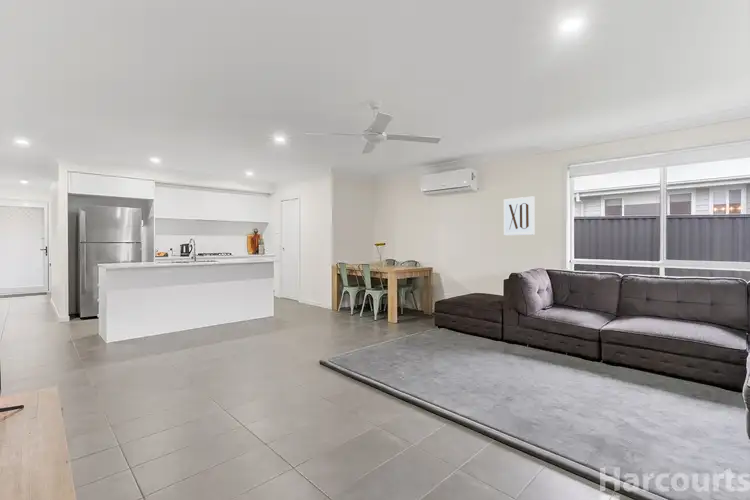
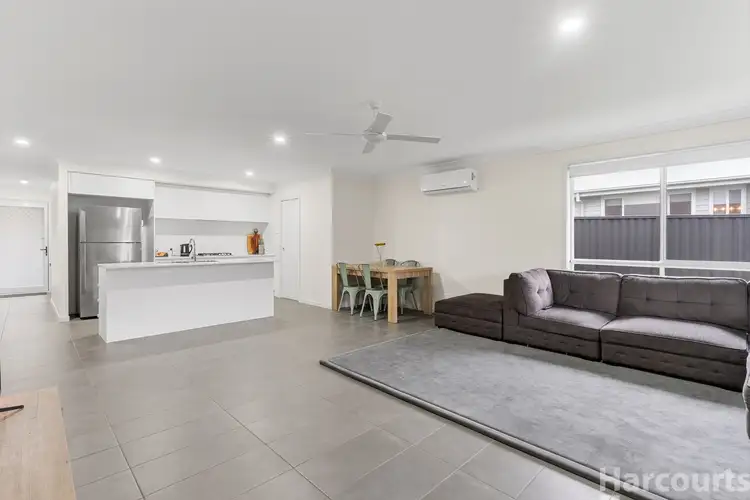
- wall art (518, 216)
